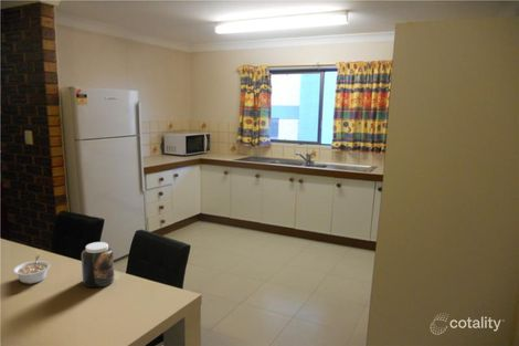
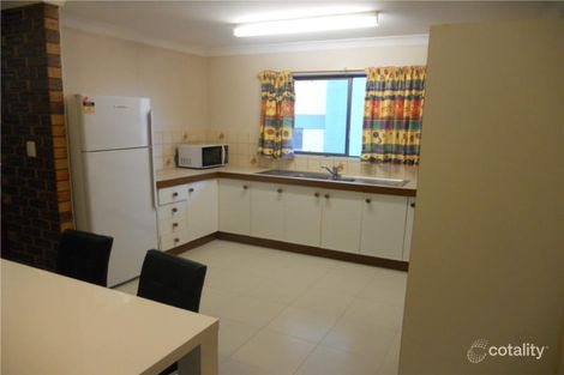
- jar (97, 263)
- legume (31, 271)
